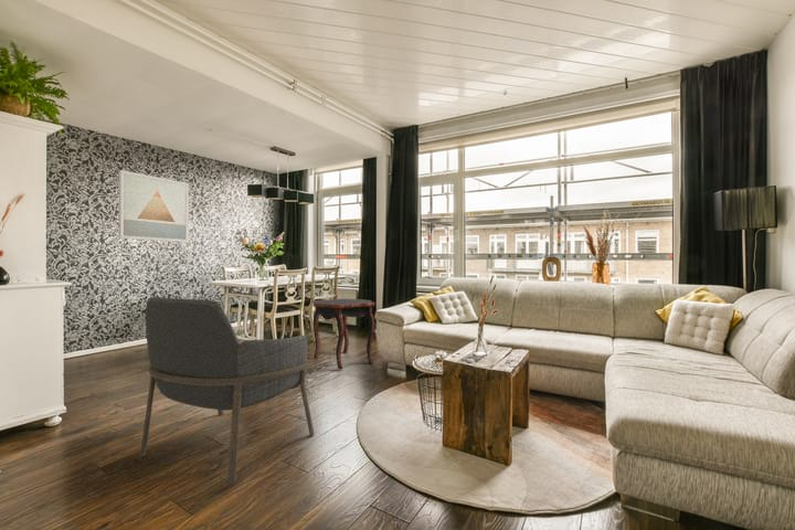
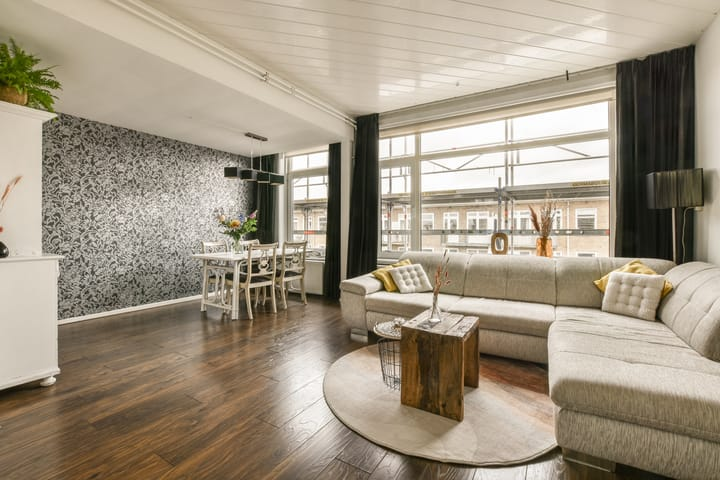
- wall art (156, 209)
- side table (342, 330)
- armchair (231, 368)
